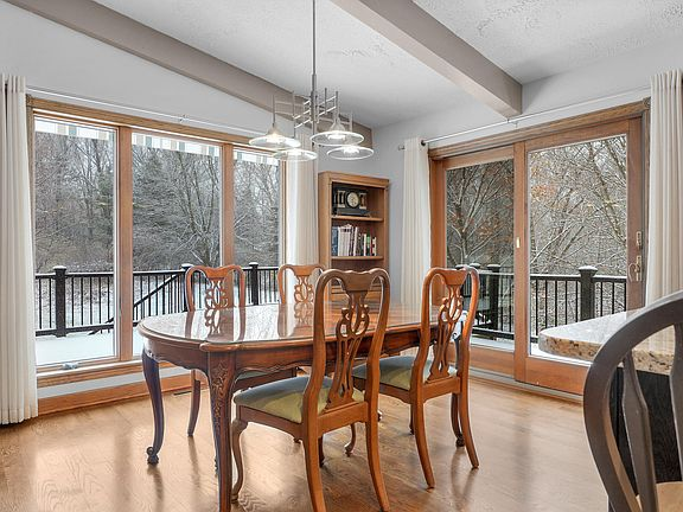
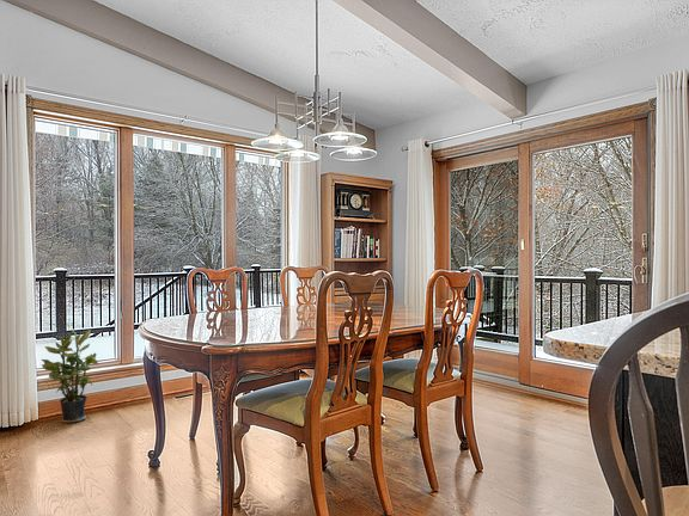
+ potted plant (69, 375)
